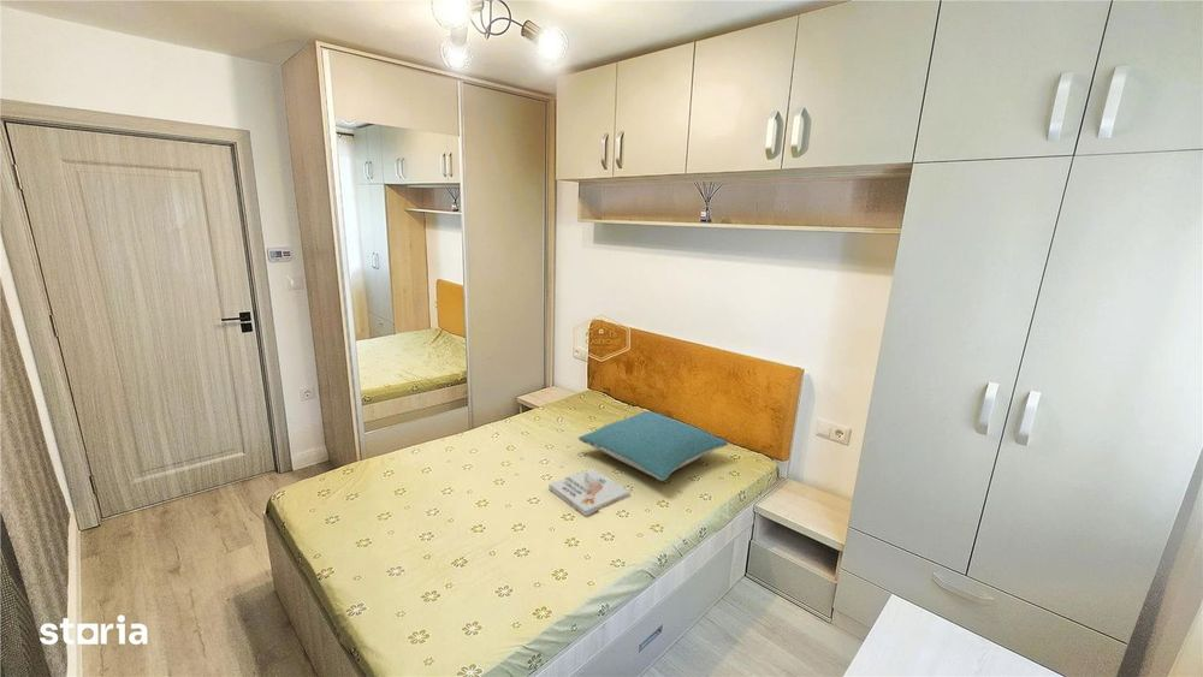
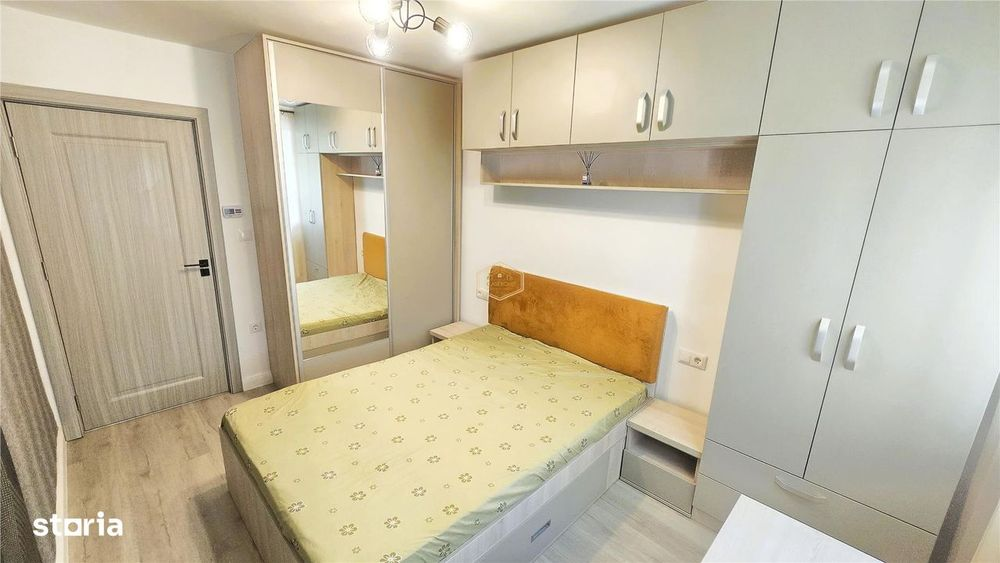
- book (588, 489)
- pillow (653, 440)
